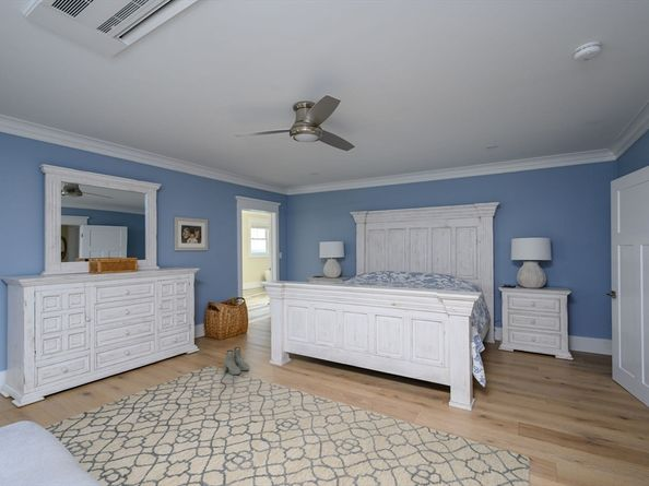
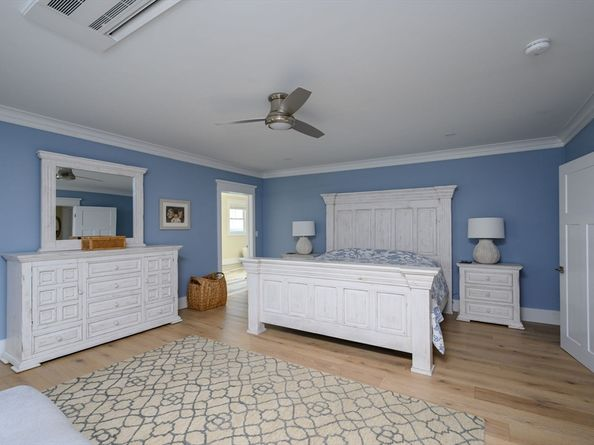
- boots (236, 359)
